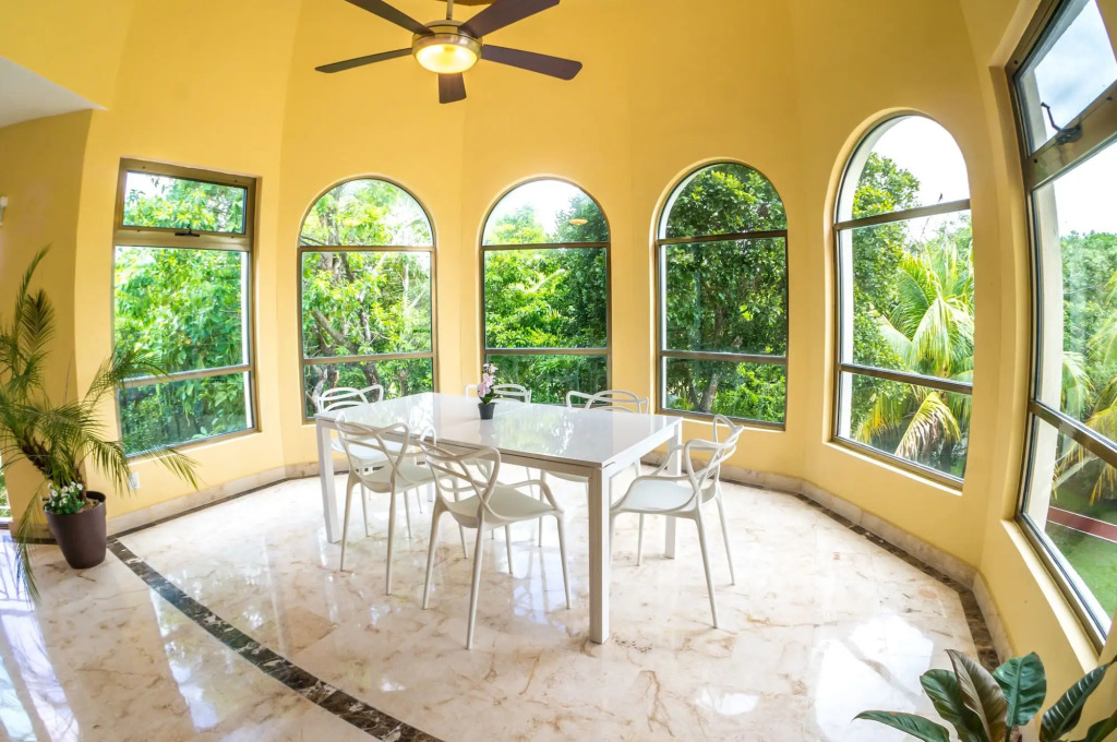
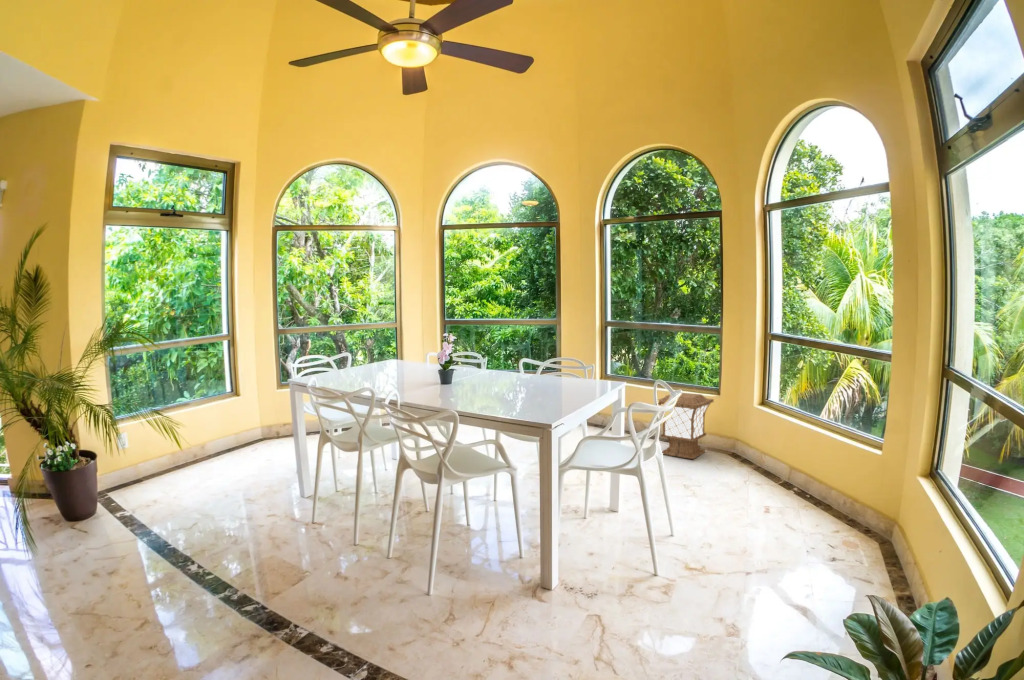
+ lantern (683, 424)
